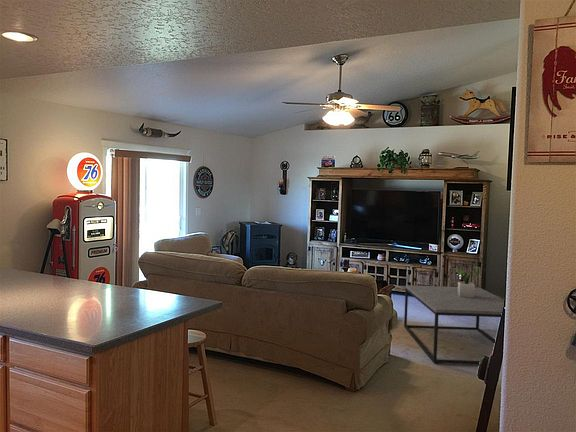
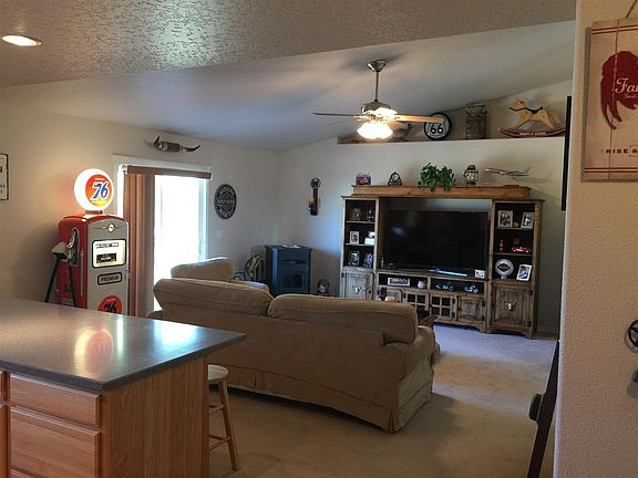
- coffee table (459, 315)
- potted plant (468, 281)
